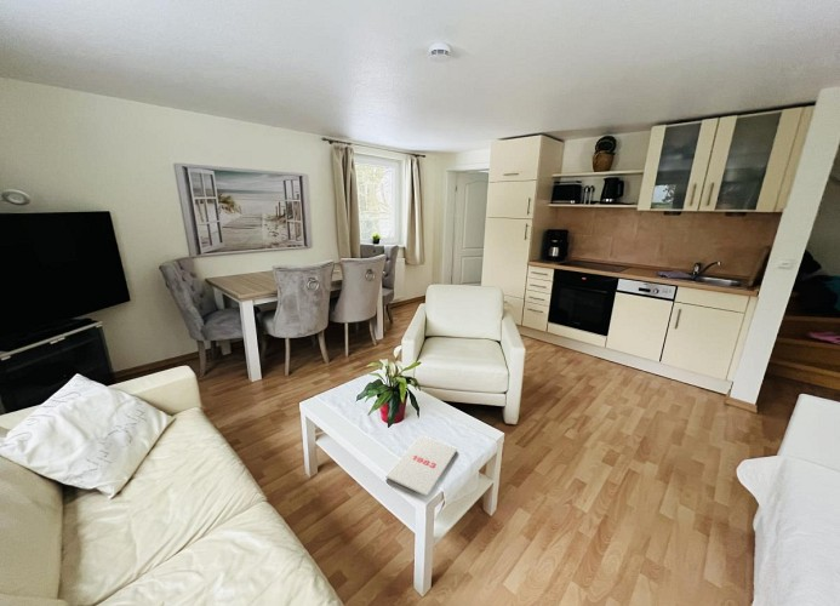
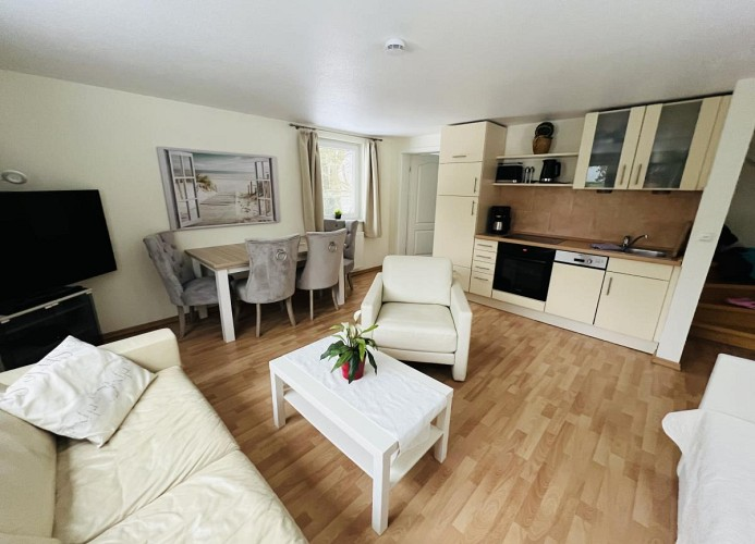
- magazine (423, 462)
